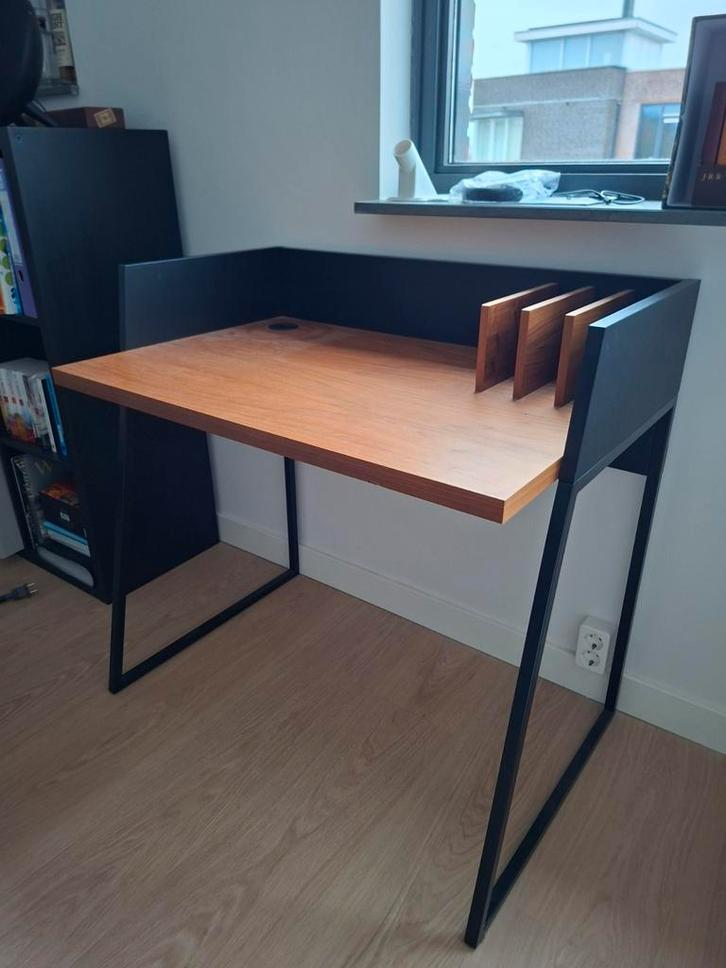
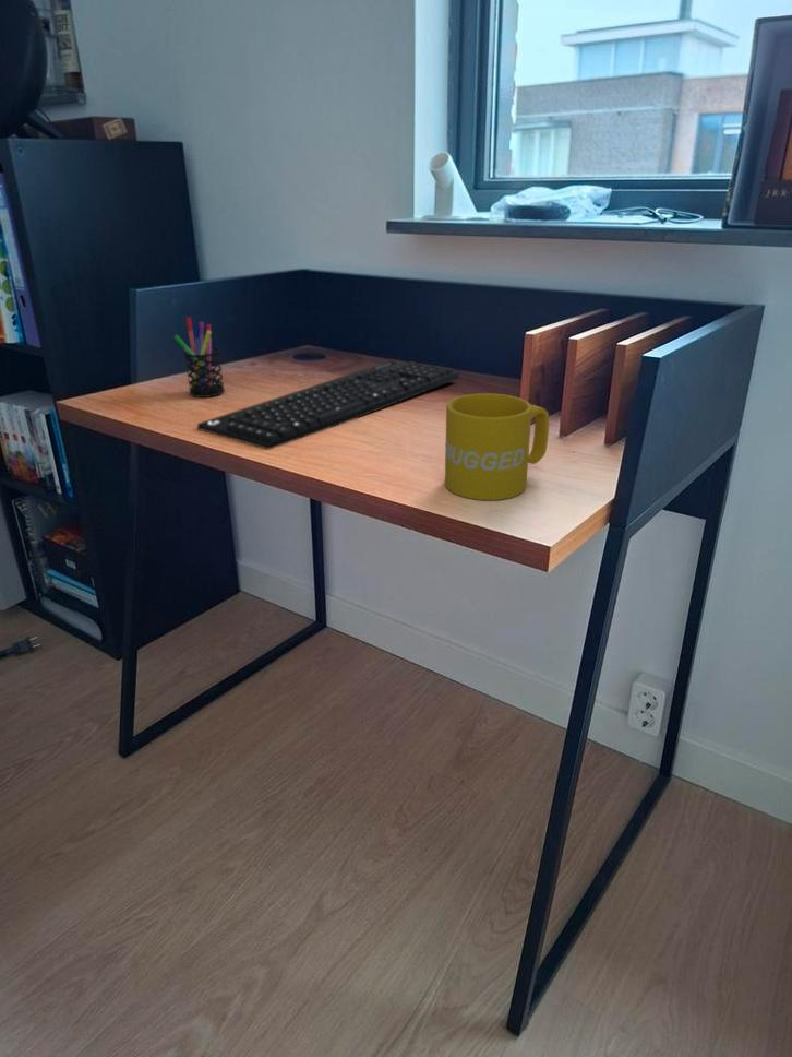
+ keyboard (341, 396)
+ mug (500, 442)
+ pen holder (197, 356)
